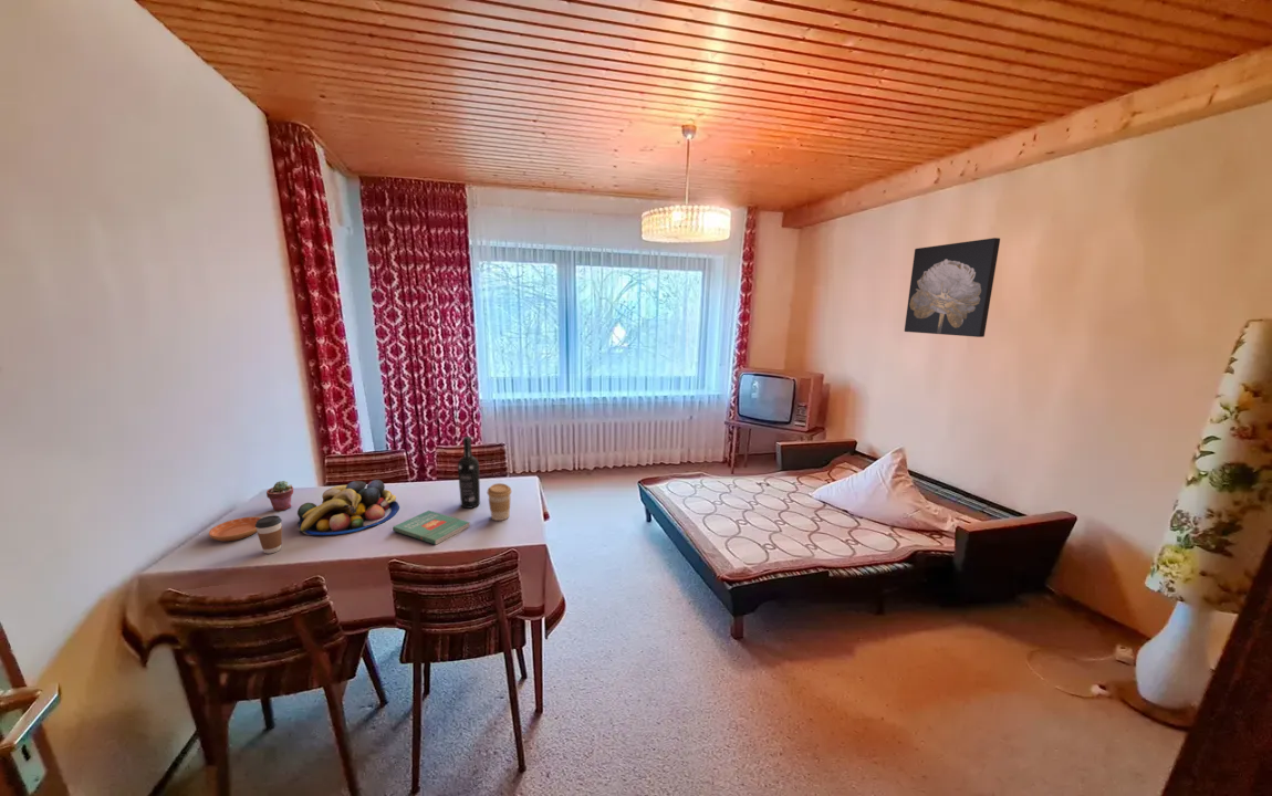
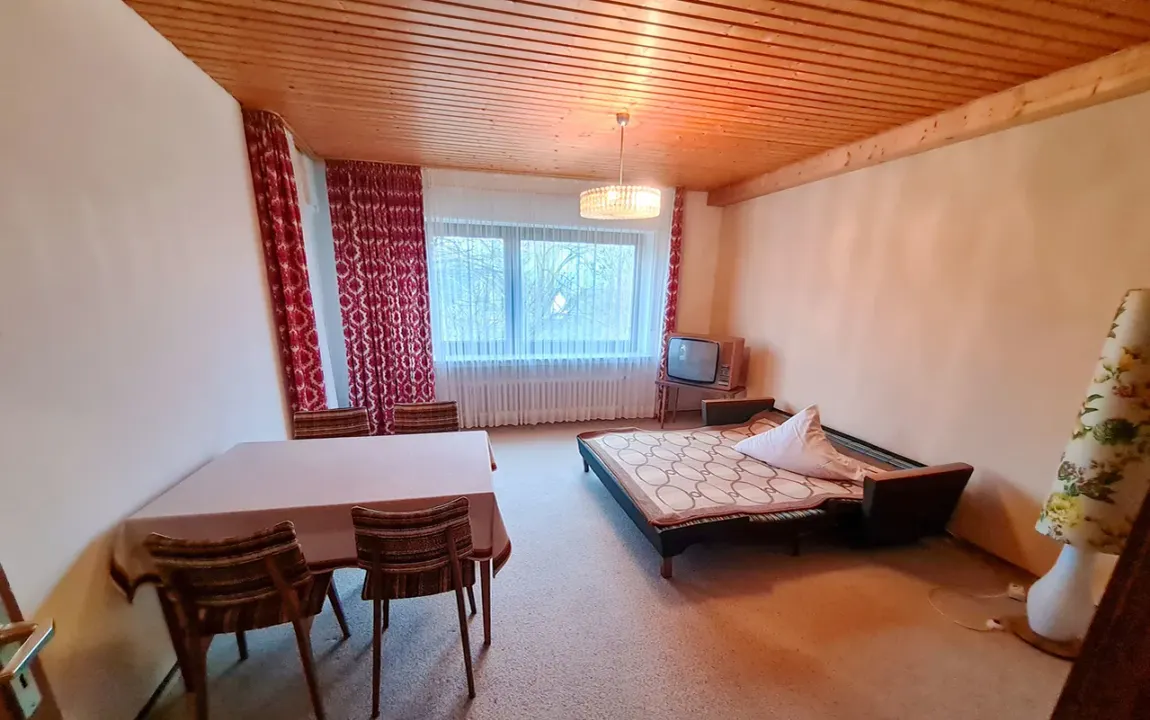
- book (431, 526)
- saucer (238, 530)
- wall art (947, 290)
- coffee cup (499, 501)
- wine bottle (468, 471)
- fruit bowl (348, 501)
- potted succulent (280, 494)
- coffee cup (270, 534)
